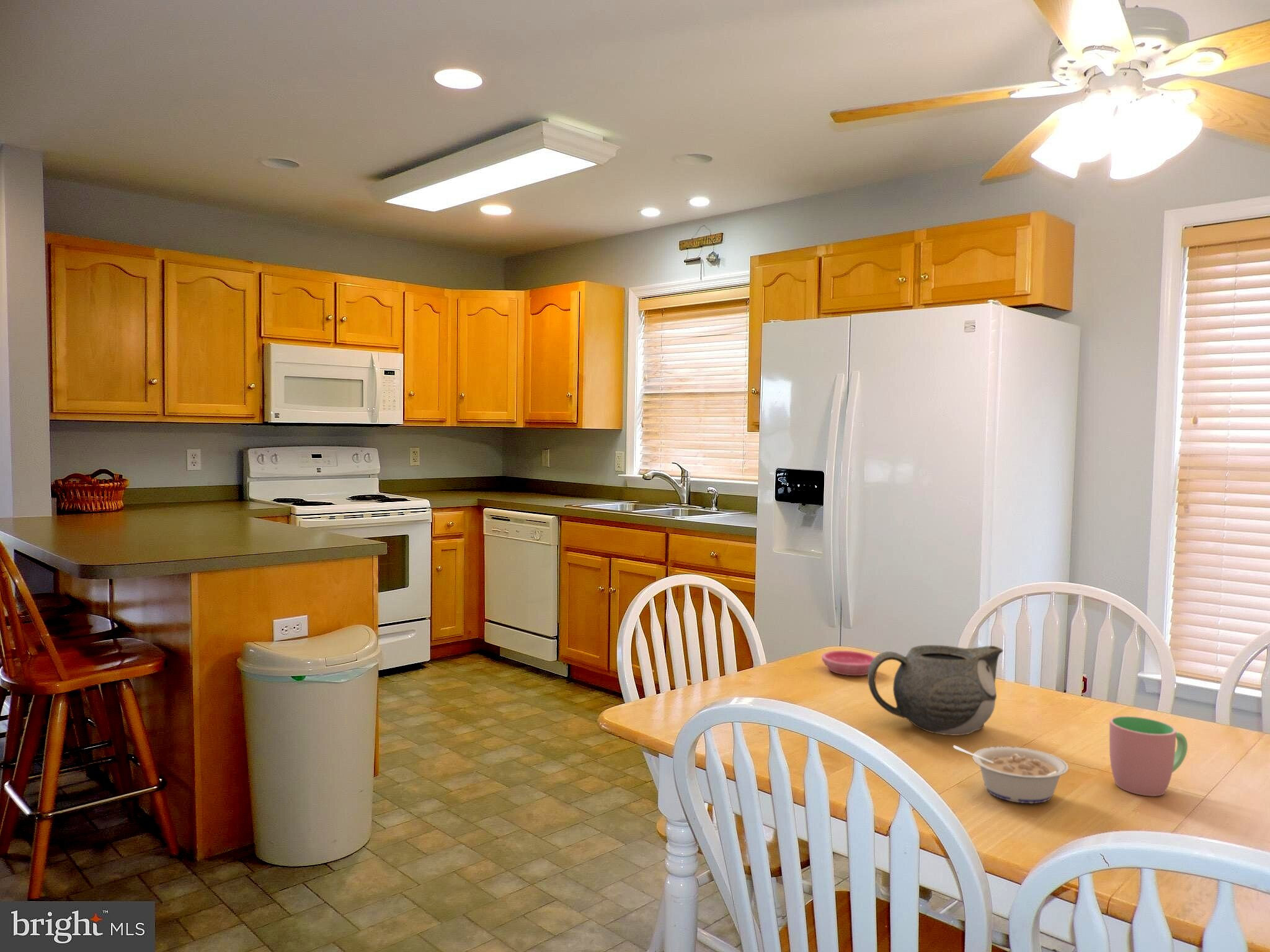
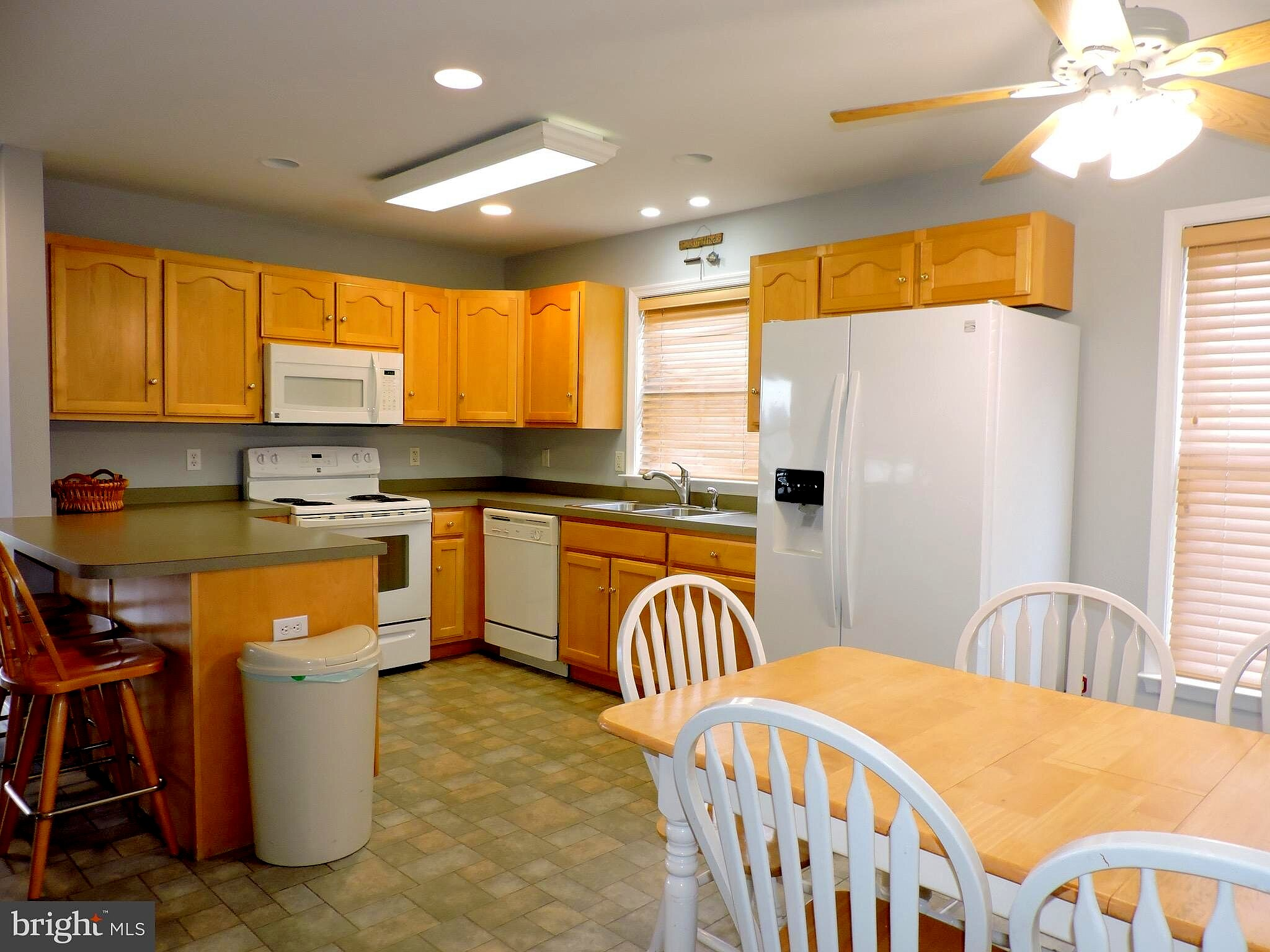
- teapot (935, 685)
- cup (1150, 756)
- saucer (849, 663)
- legume (1016, 774)
